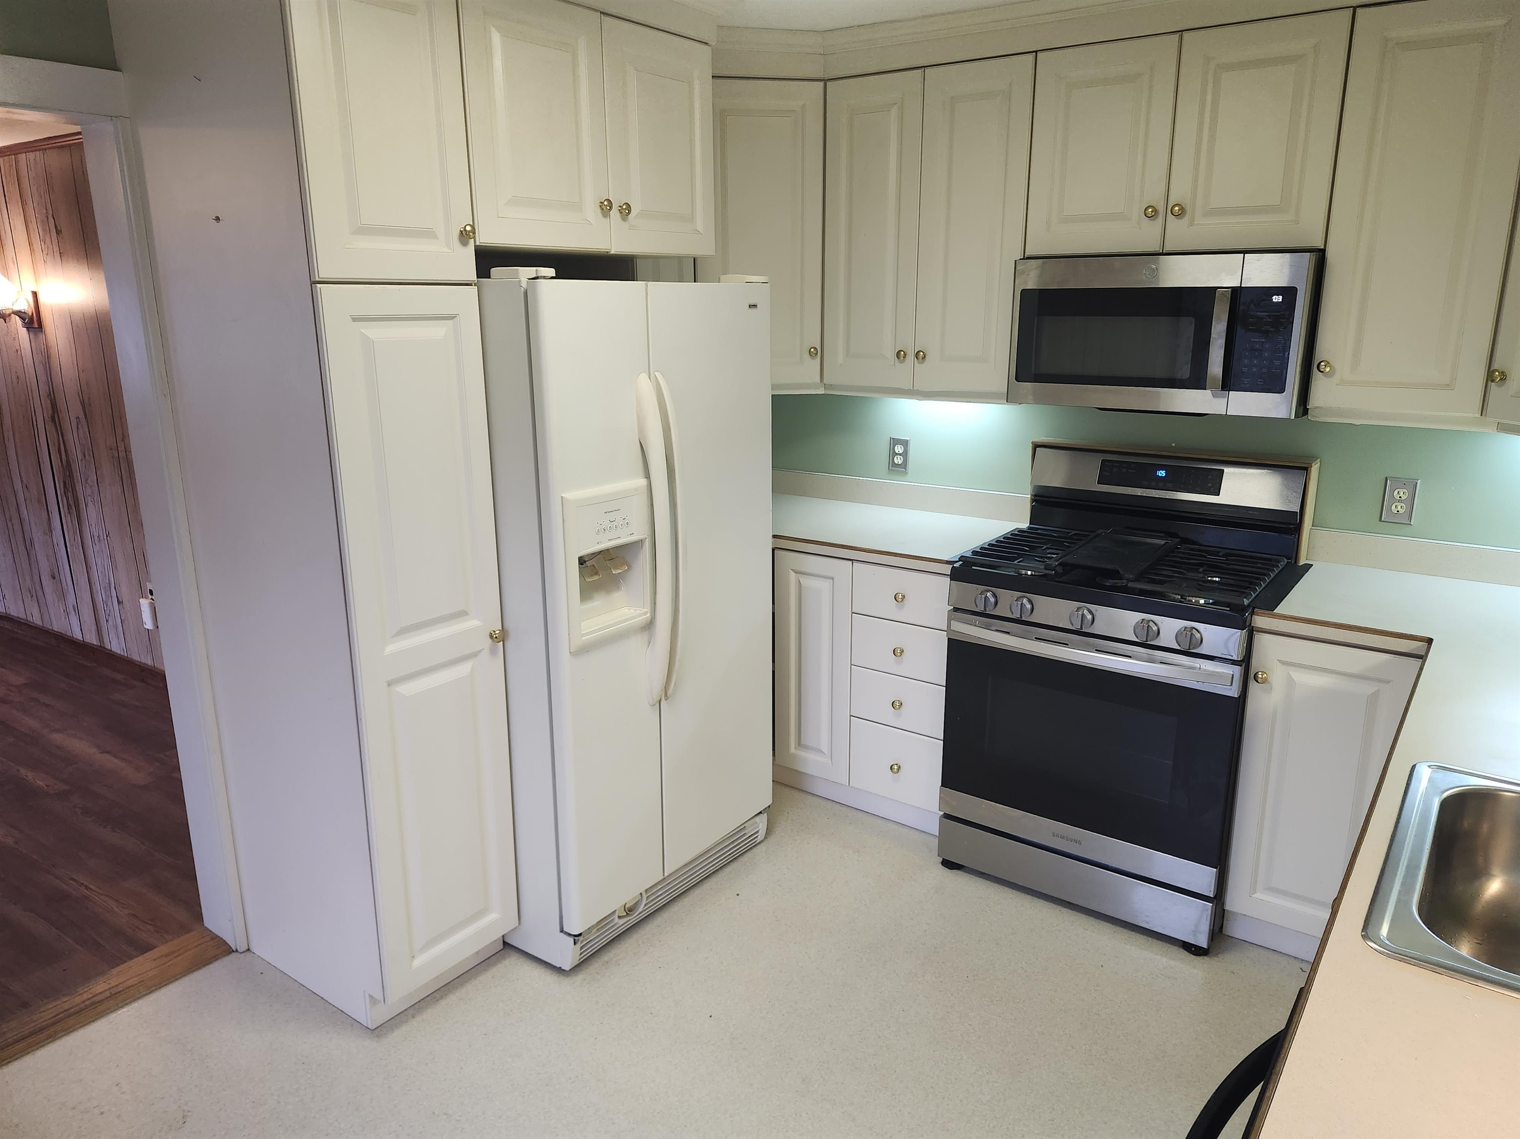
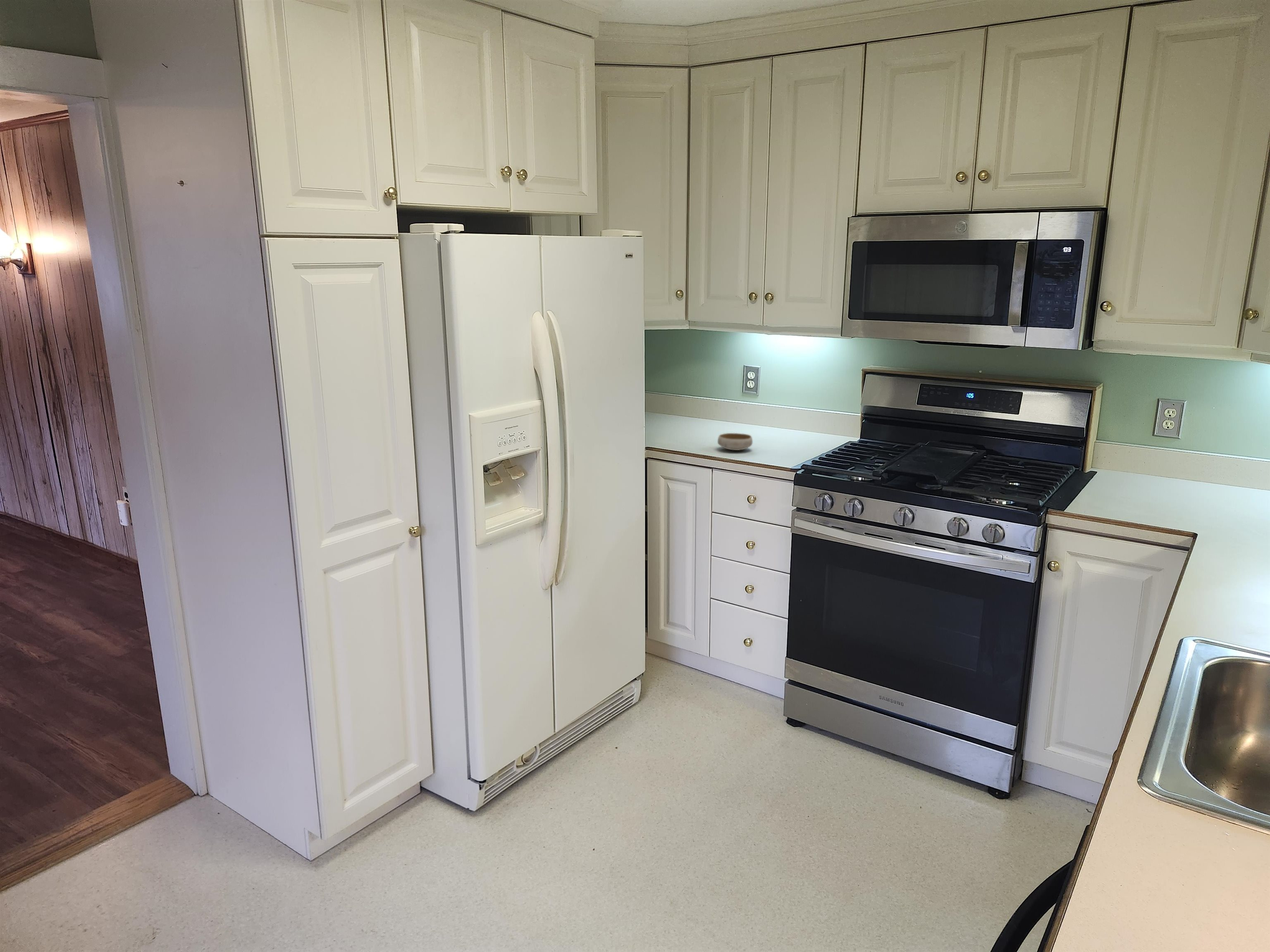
+ bowl (735, 442)
